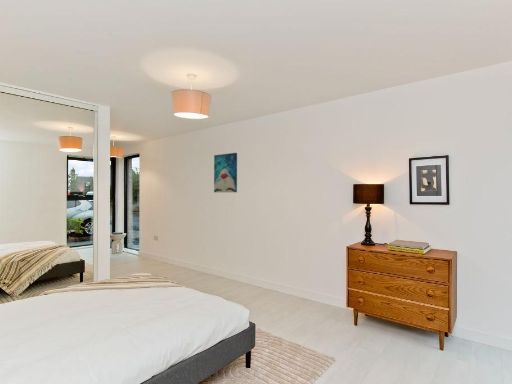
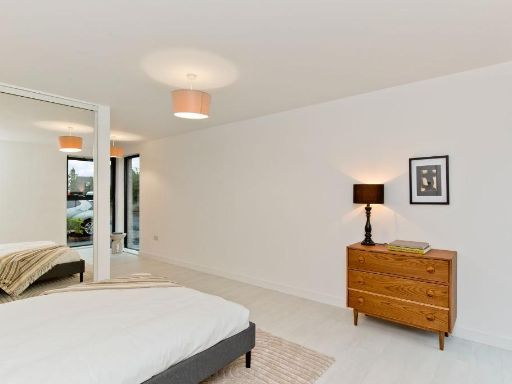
- wall art (225, 173)
